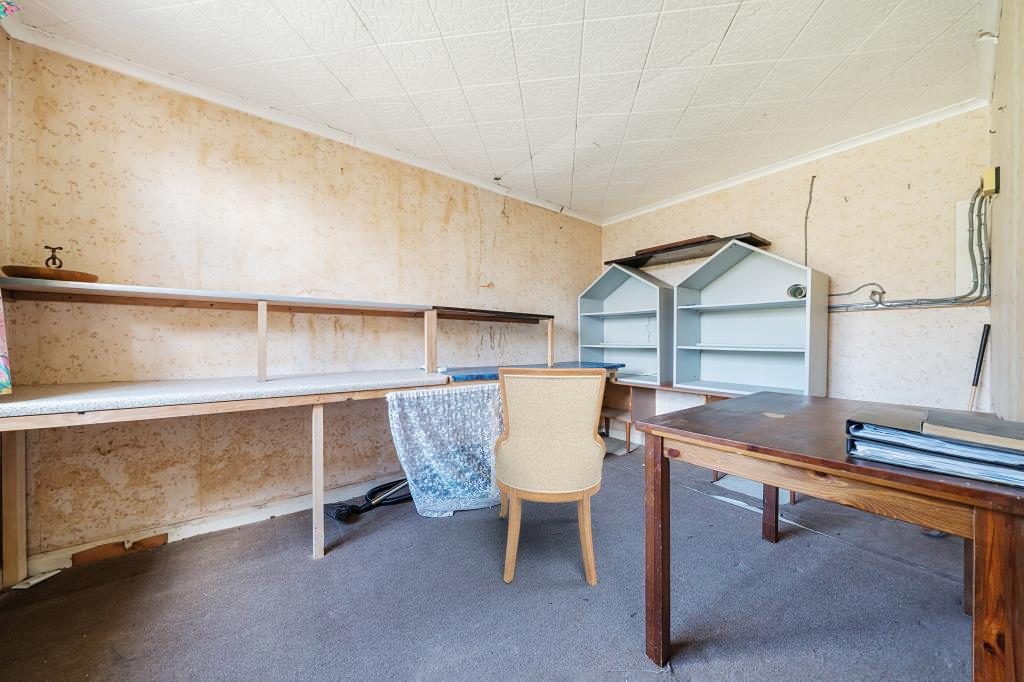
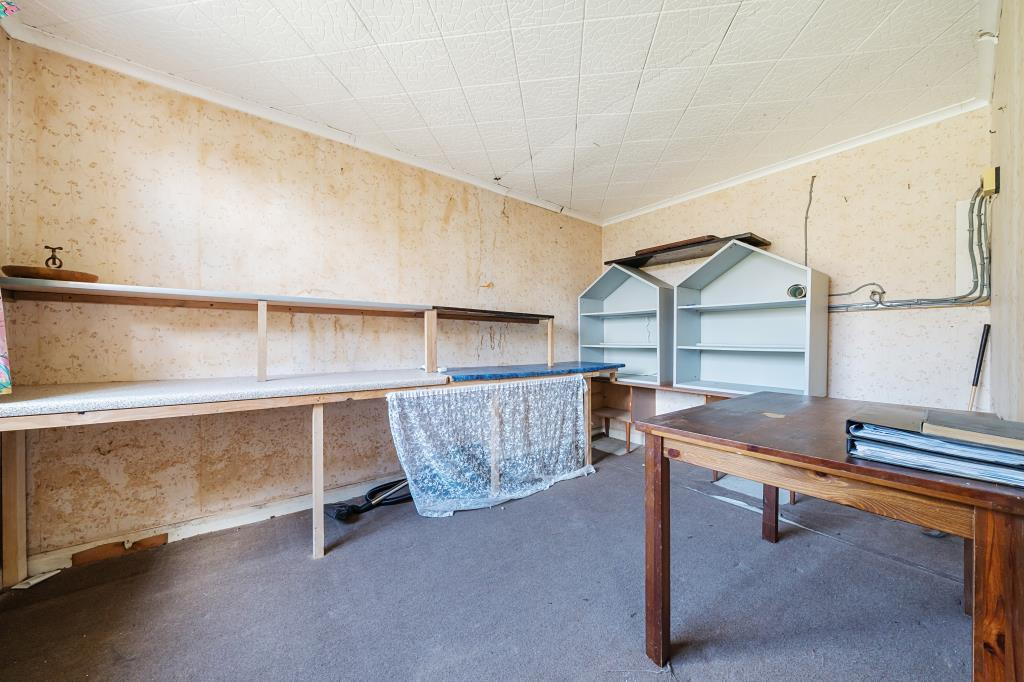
- chair (547, 456)
